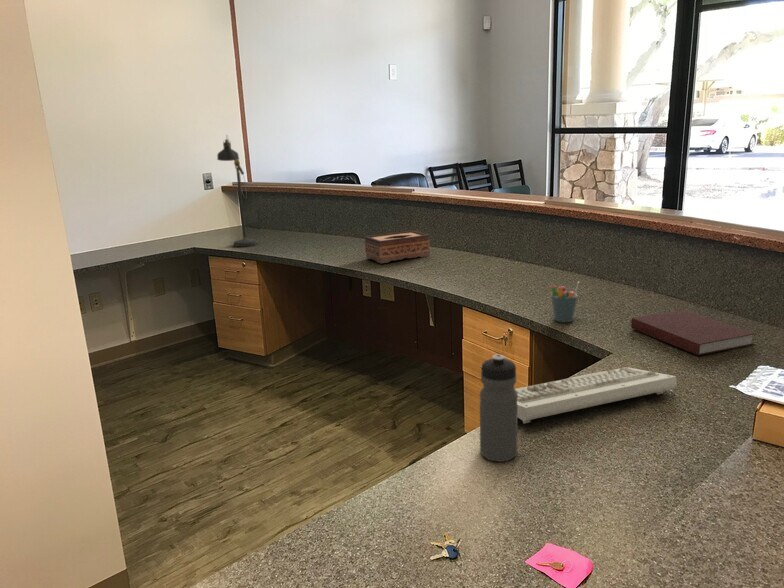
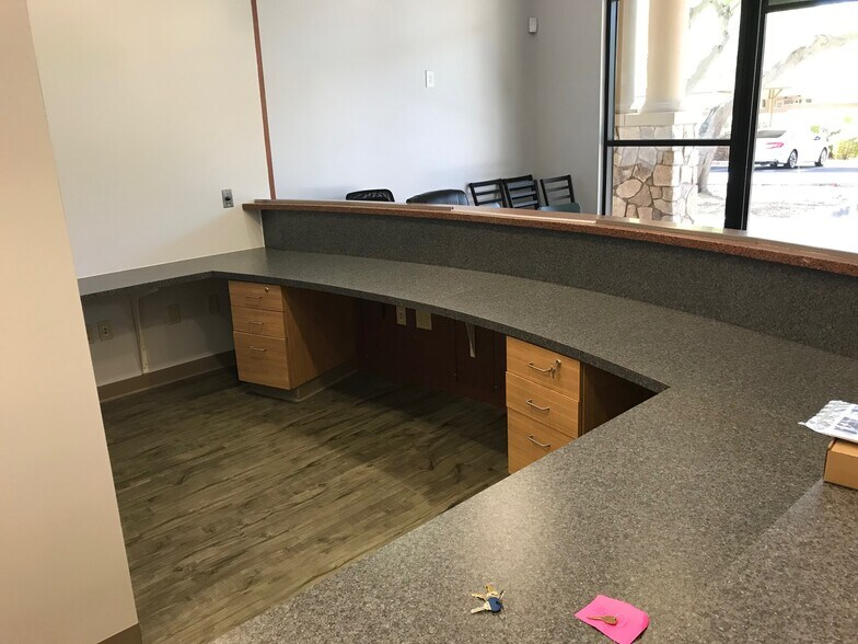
- pen holder (563, 300)
- notebook (689, 330)
- desk lamp (238, 189)
- keyboard (581, 388)
- water bottle (498, 405)
- tissue box (397, 246)
